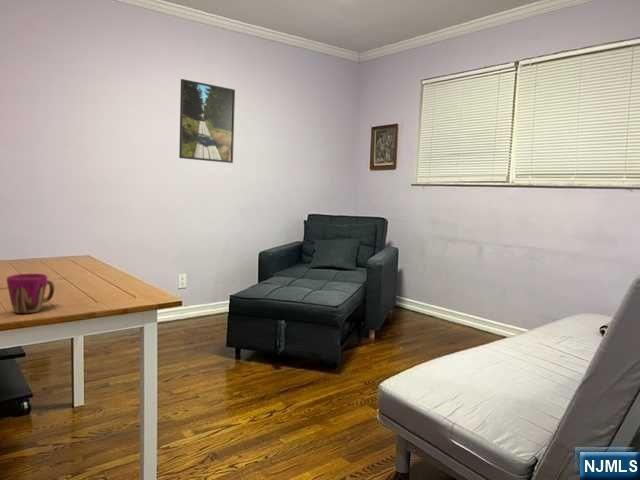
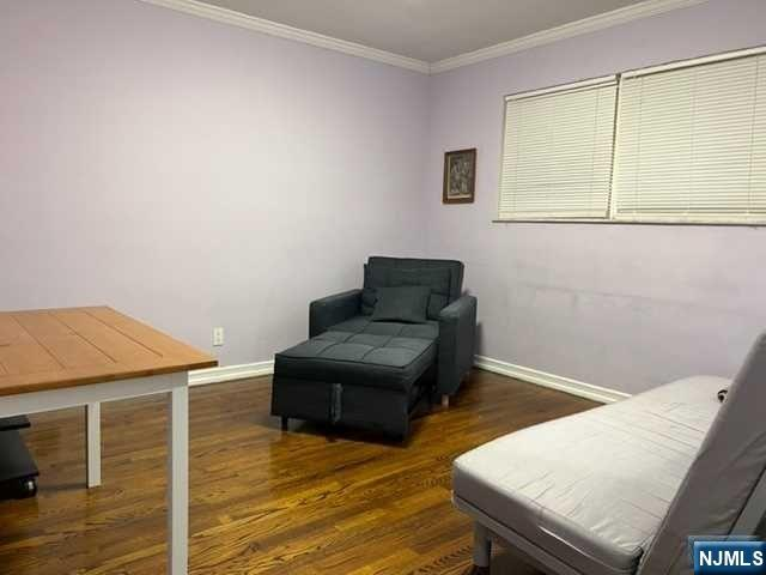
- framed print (207, 122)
- cup (32, 292)
